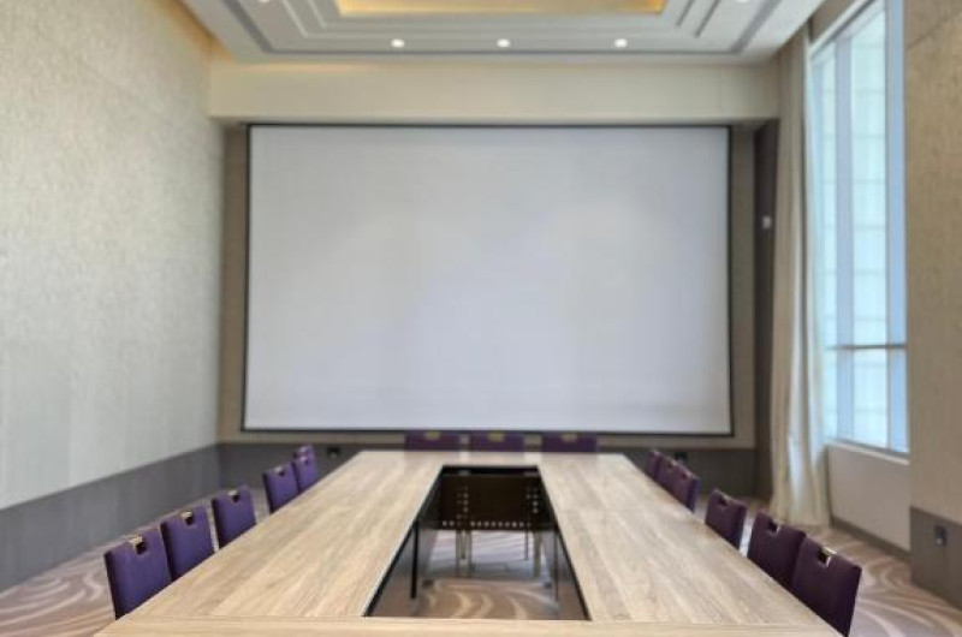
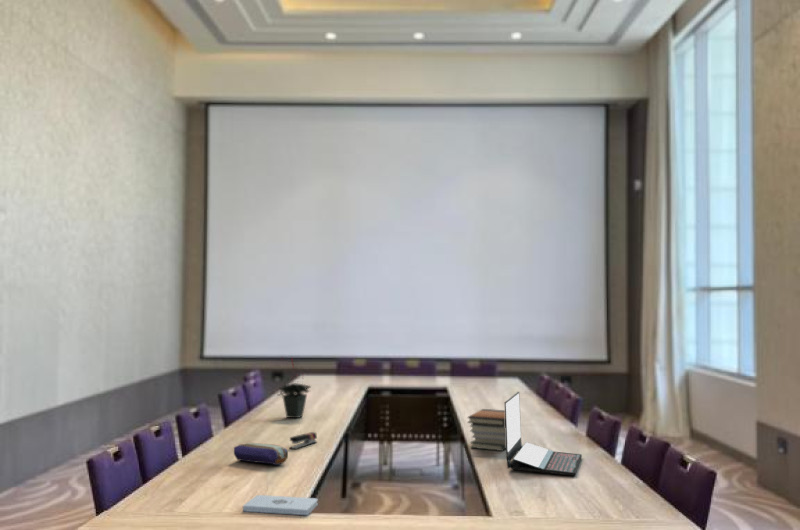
+ laptop (538, 446)
+ stapler (303, 439)
+ pencil case (260, 453)
+ potted plant (294, 385)
+ notepad (281, 504)
+ book stack (493, 429)
